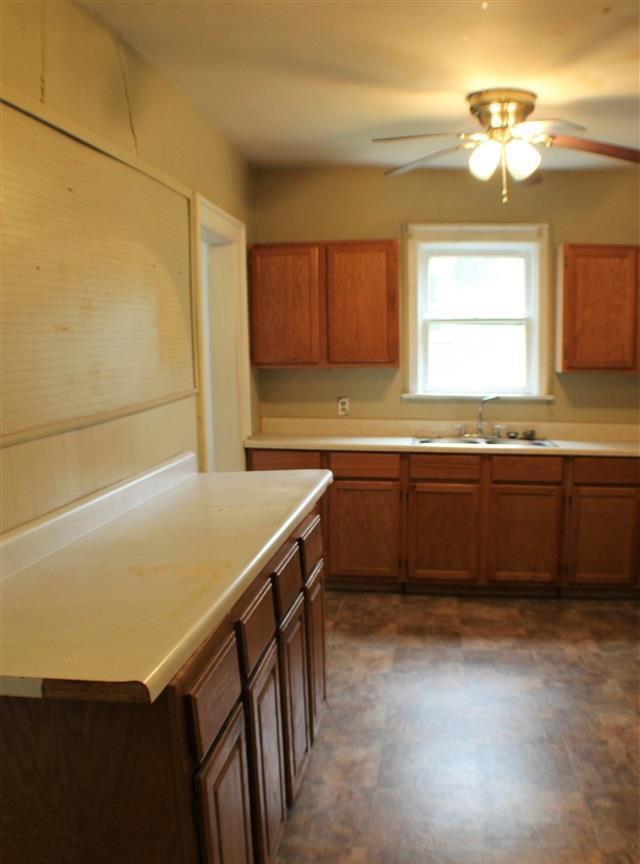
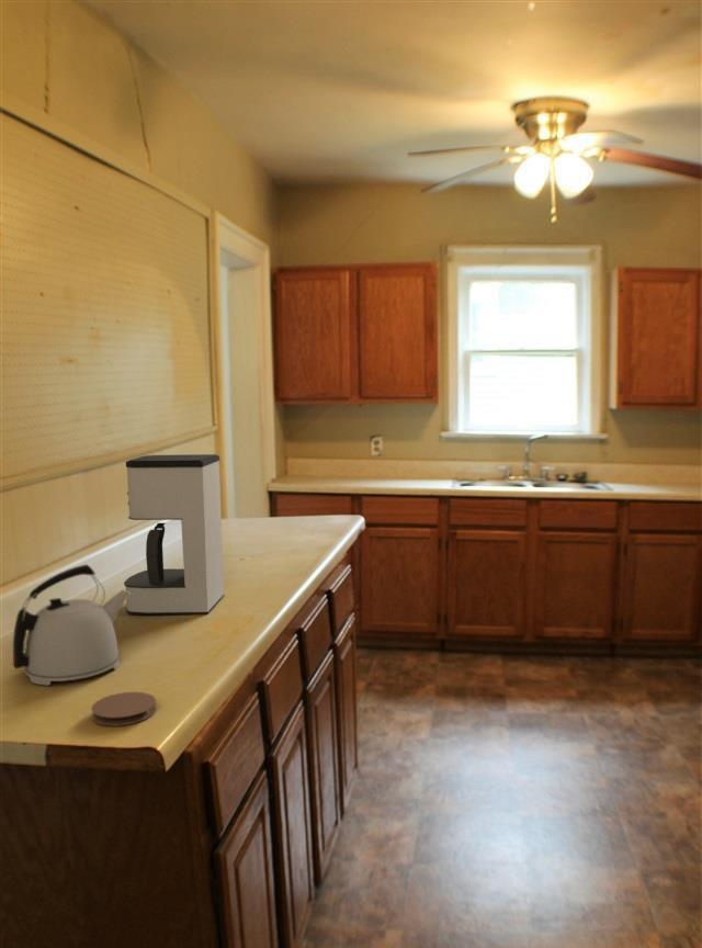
+ coffee maker (163, 532)
+ kettle (72, 618)
+ coaster (124, 708)
